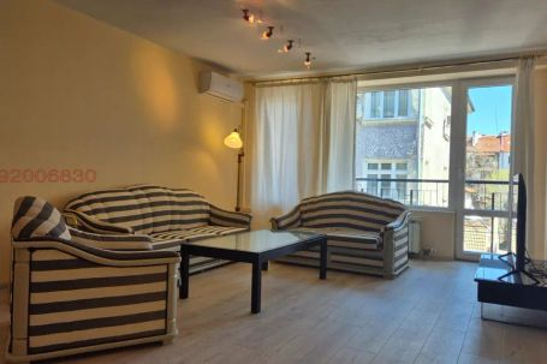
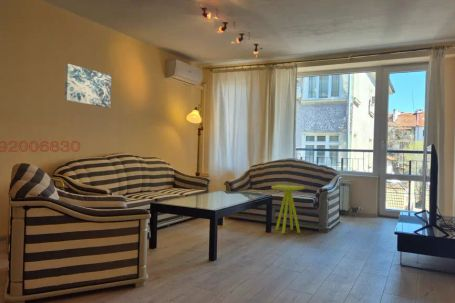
+ side table (287, 208)
+ wall art (89, 87)
